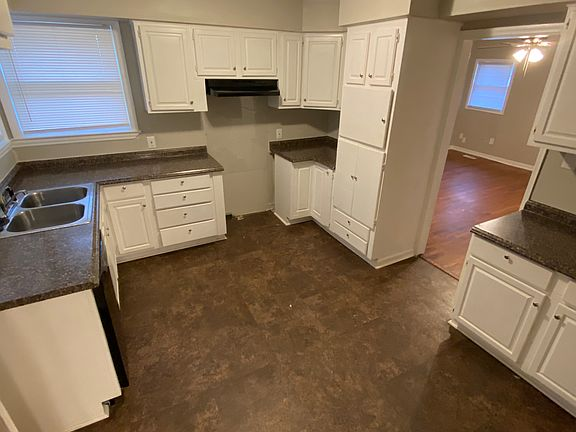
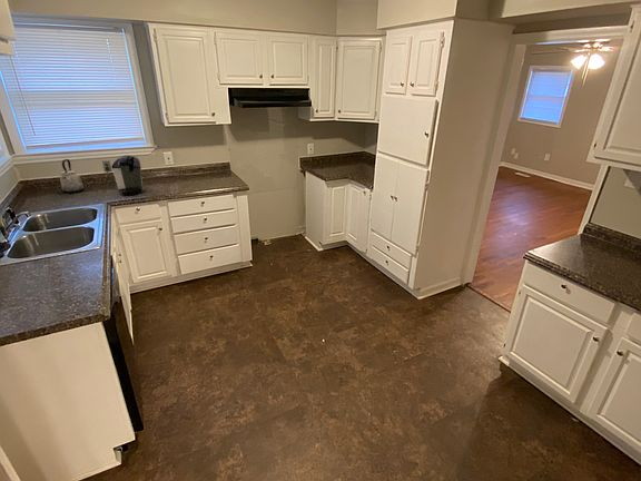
+ coffee maker (121, 174)
+ kettle (68, 176)
